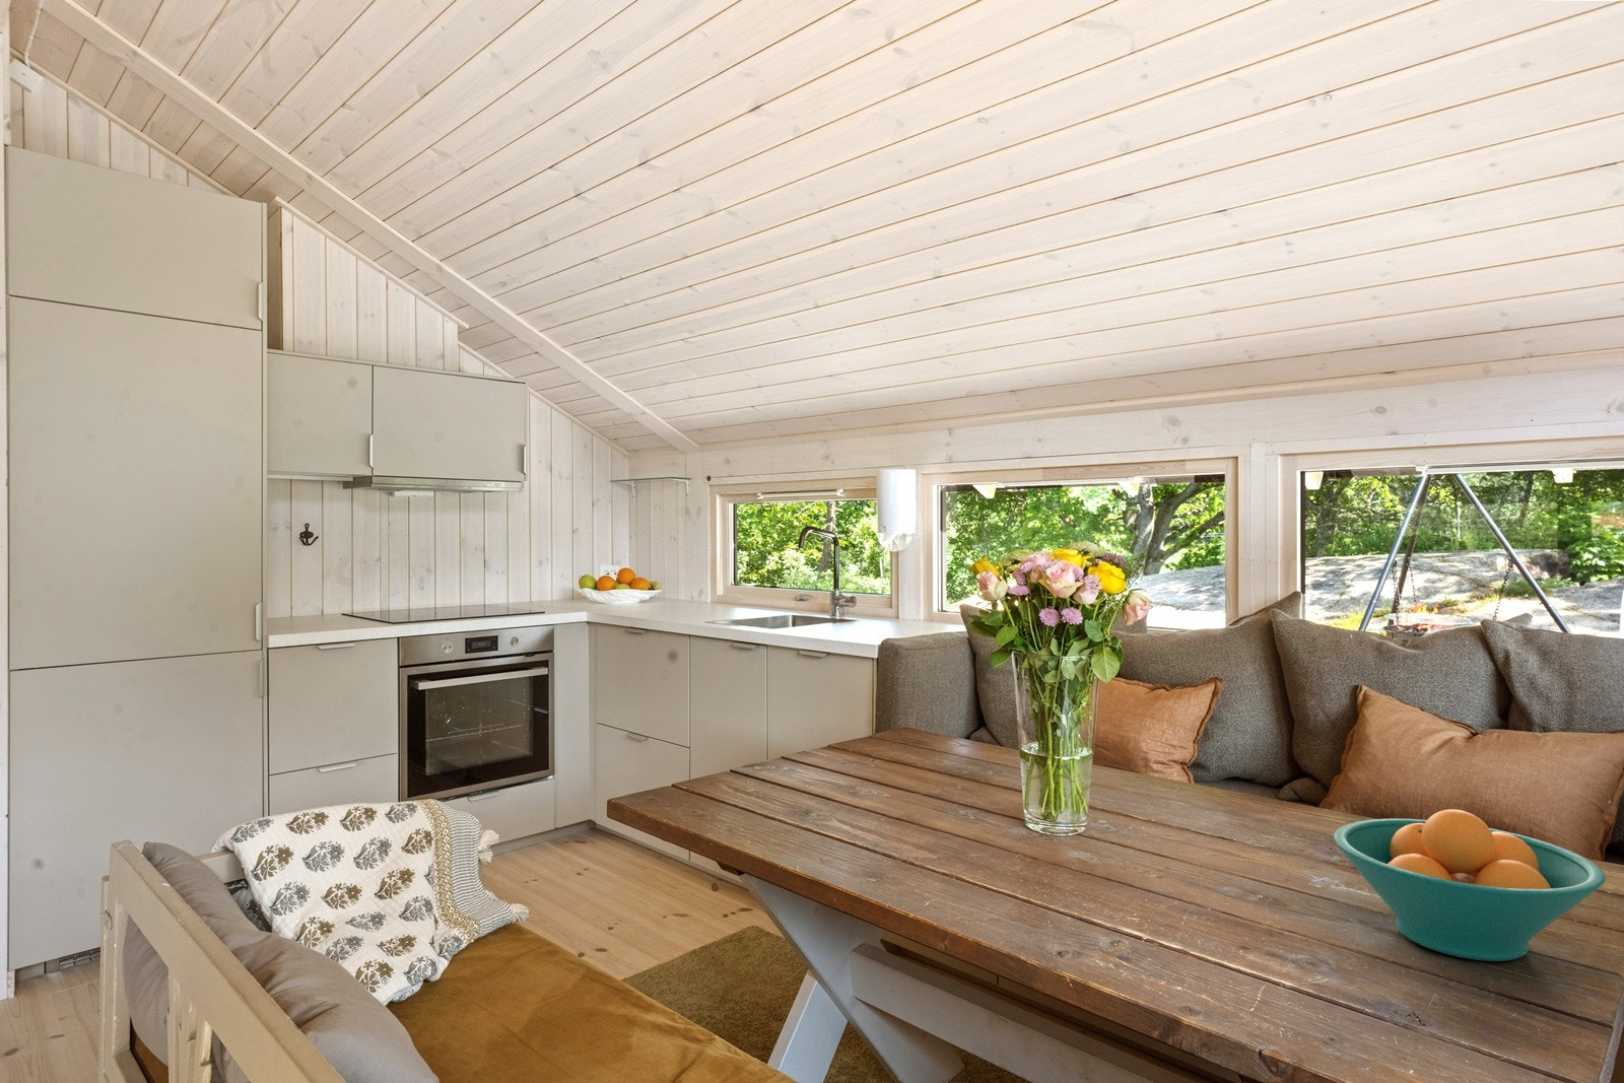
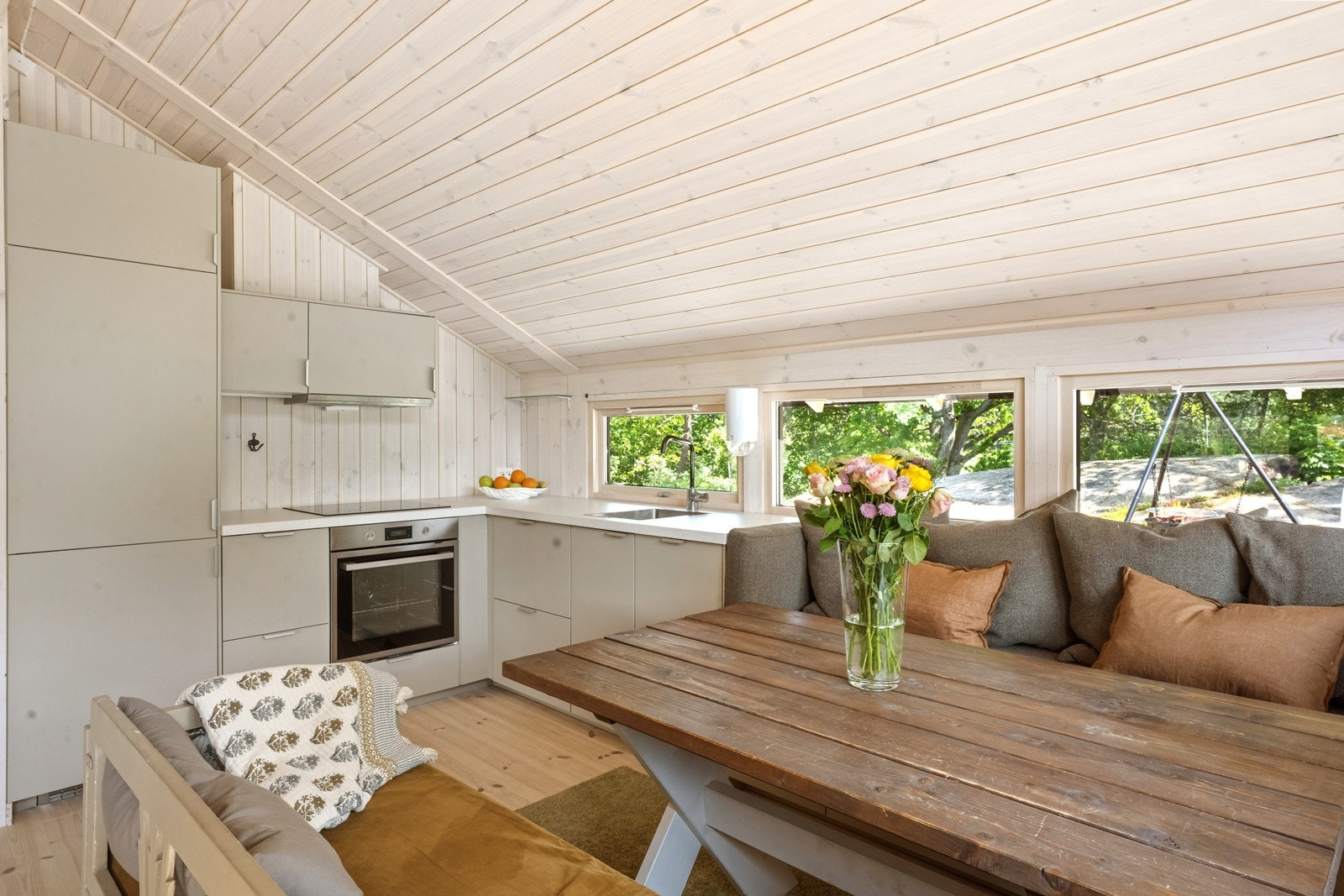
- fruit bowl (1461, 875)
